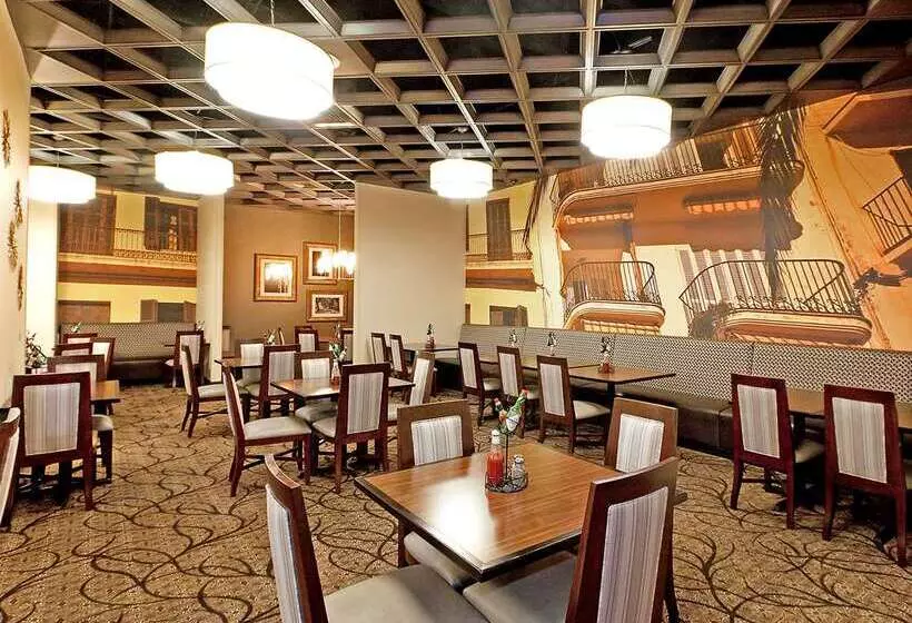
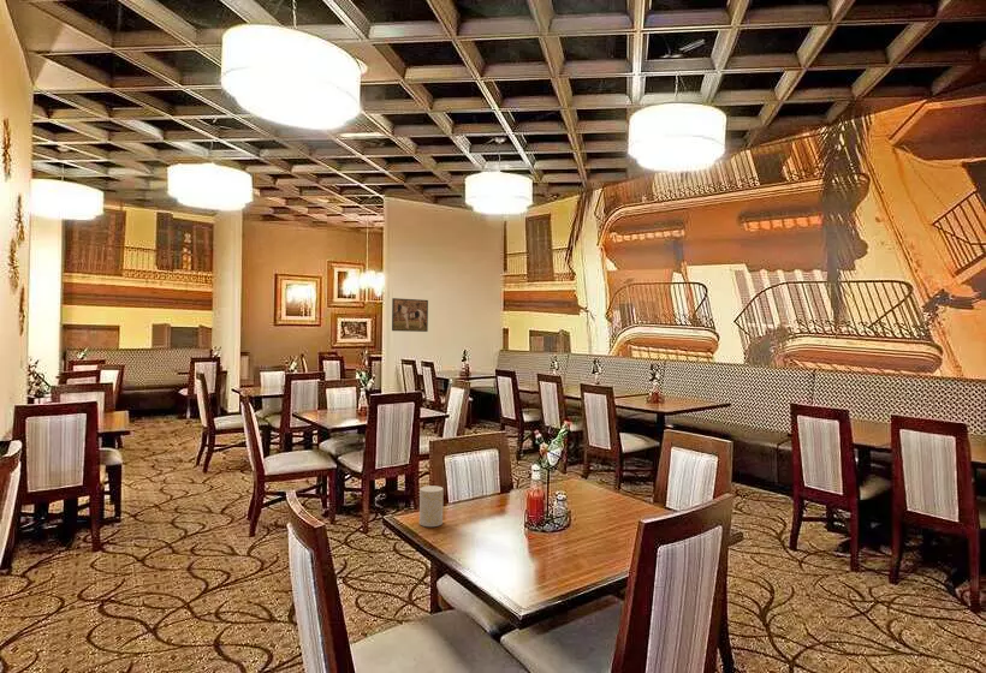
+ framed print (410, 315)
+ cup (430, 505)
